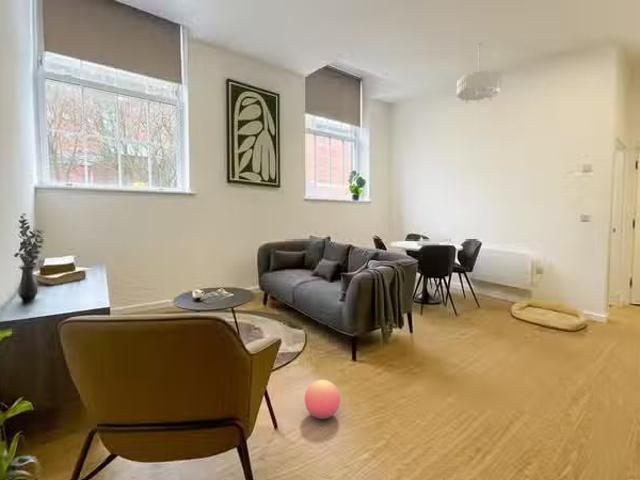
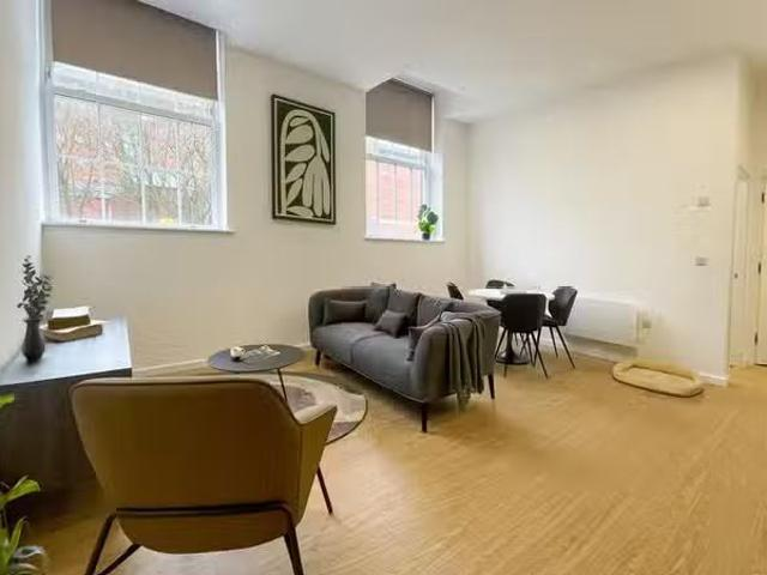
- ball (322, 398)
- chandelier (478, 71)
